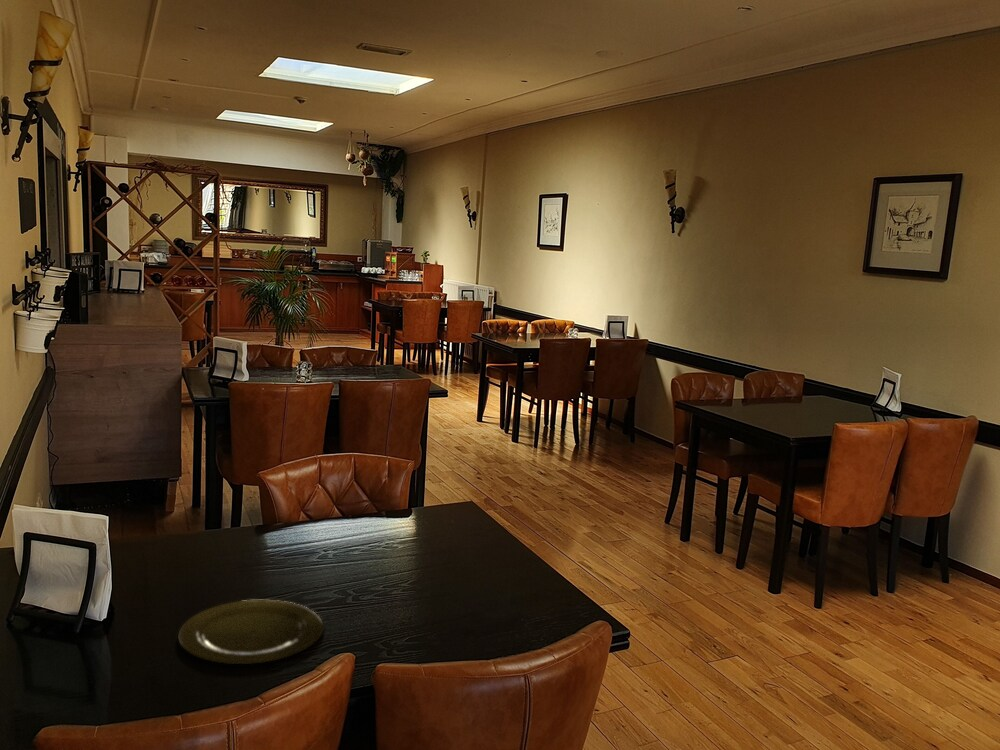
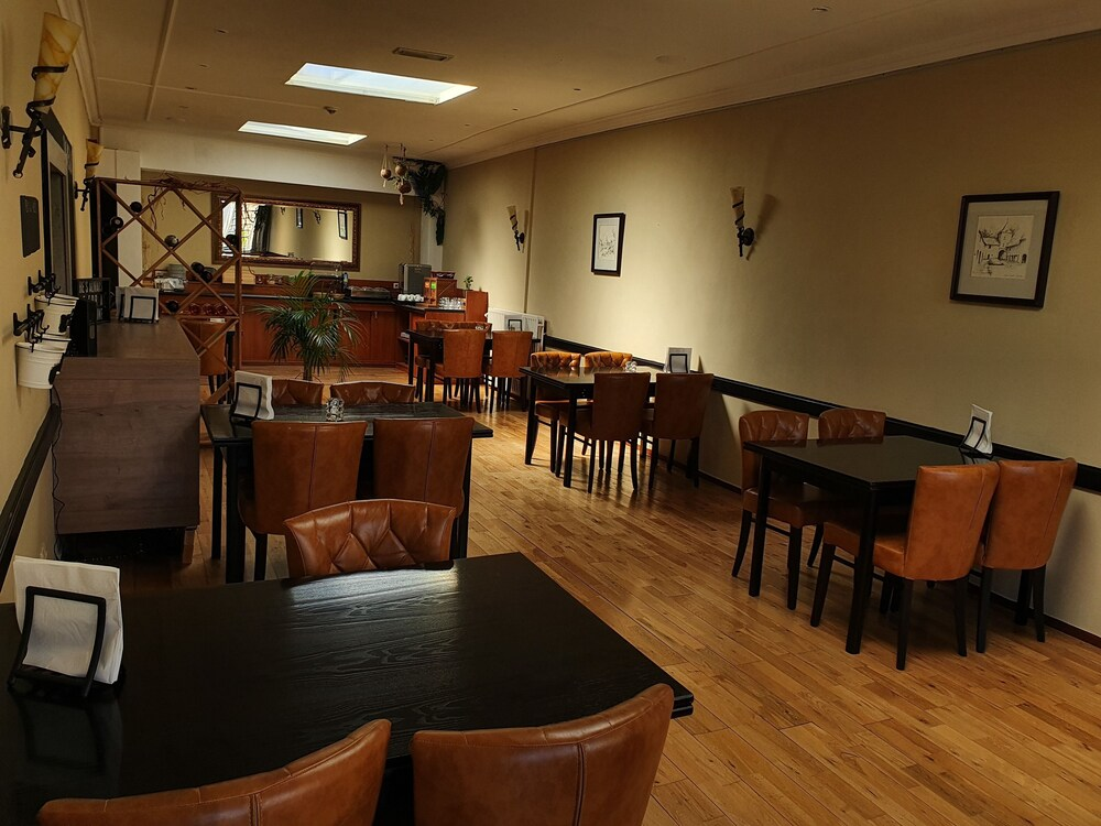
- plate (252, 629)
